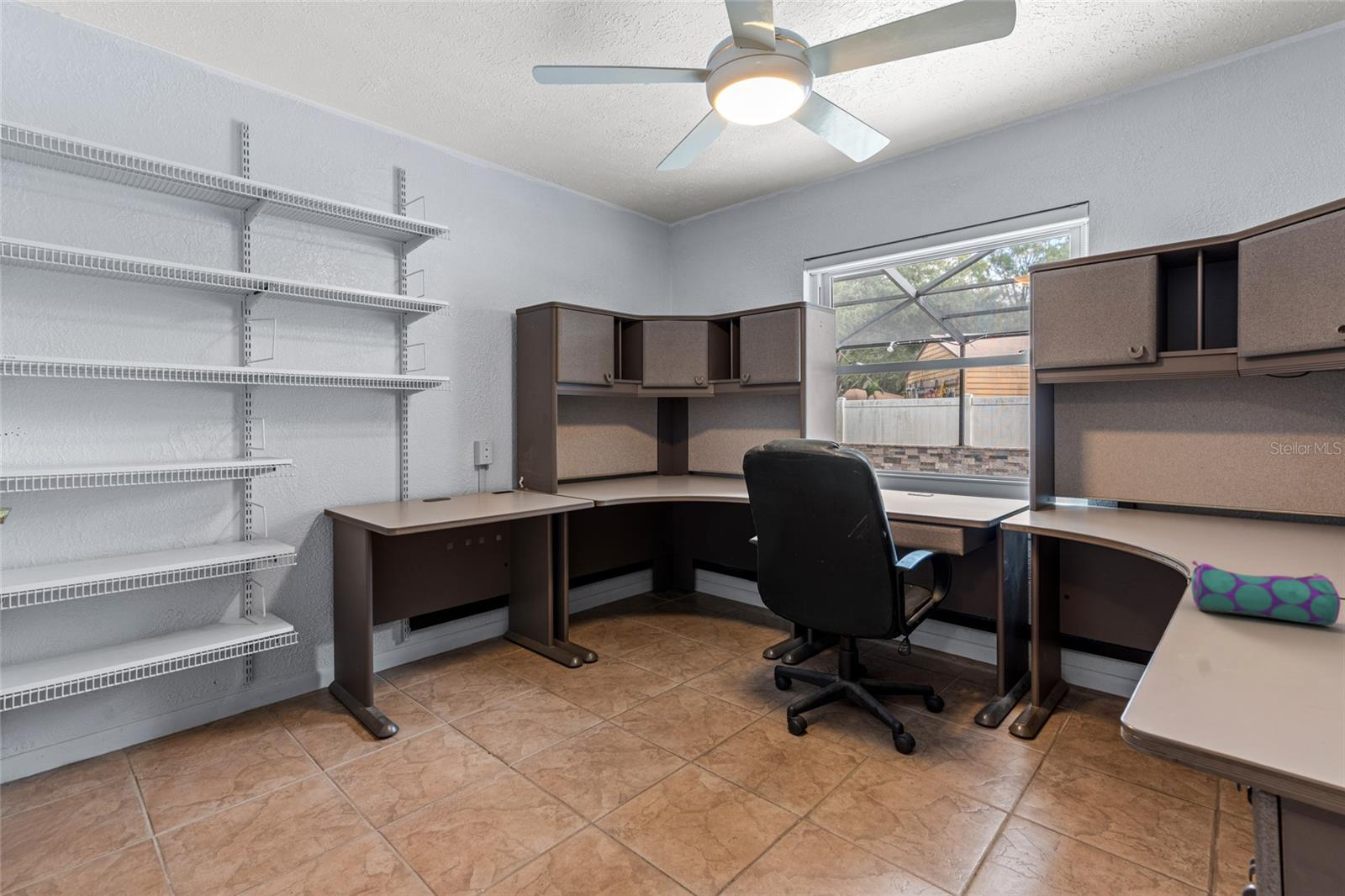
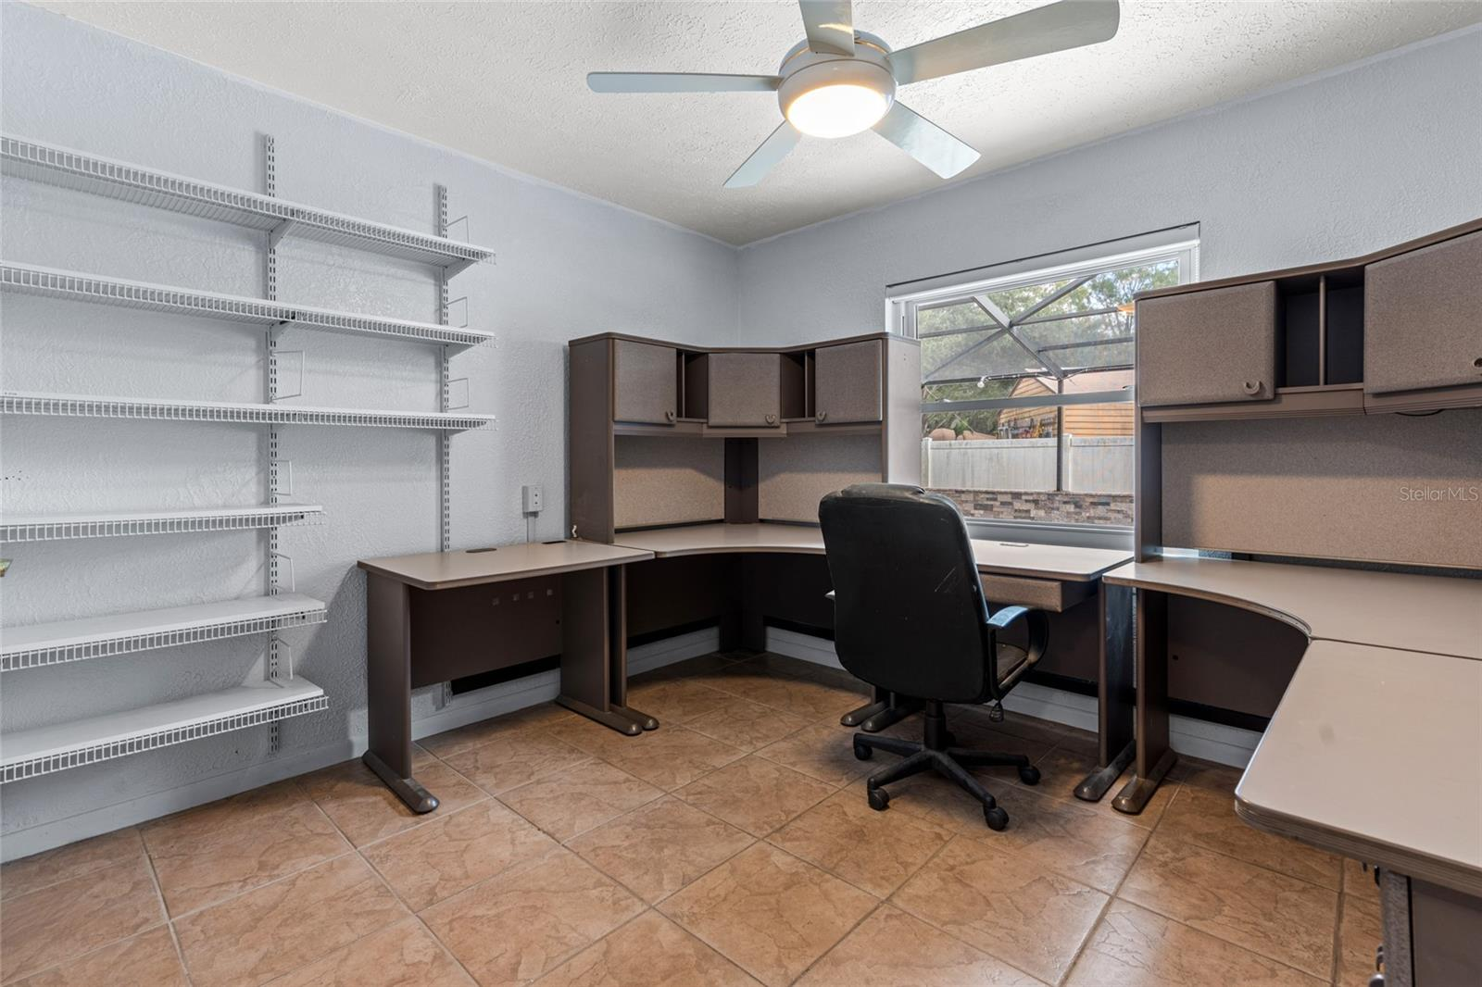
- pencil case (1259, 592)
